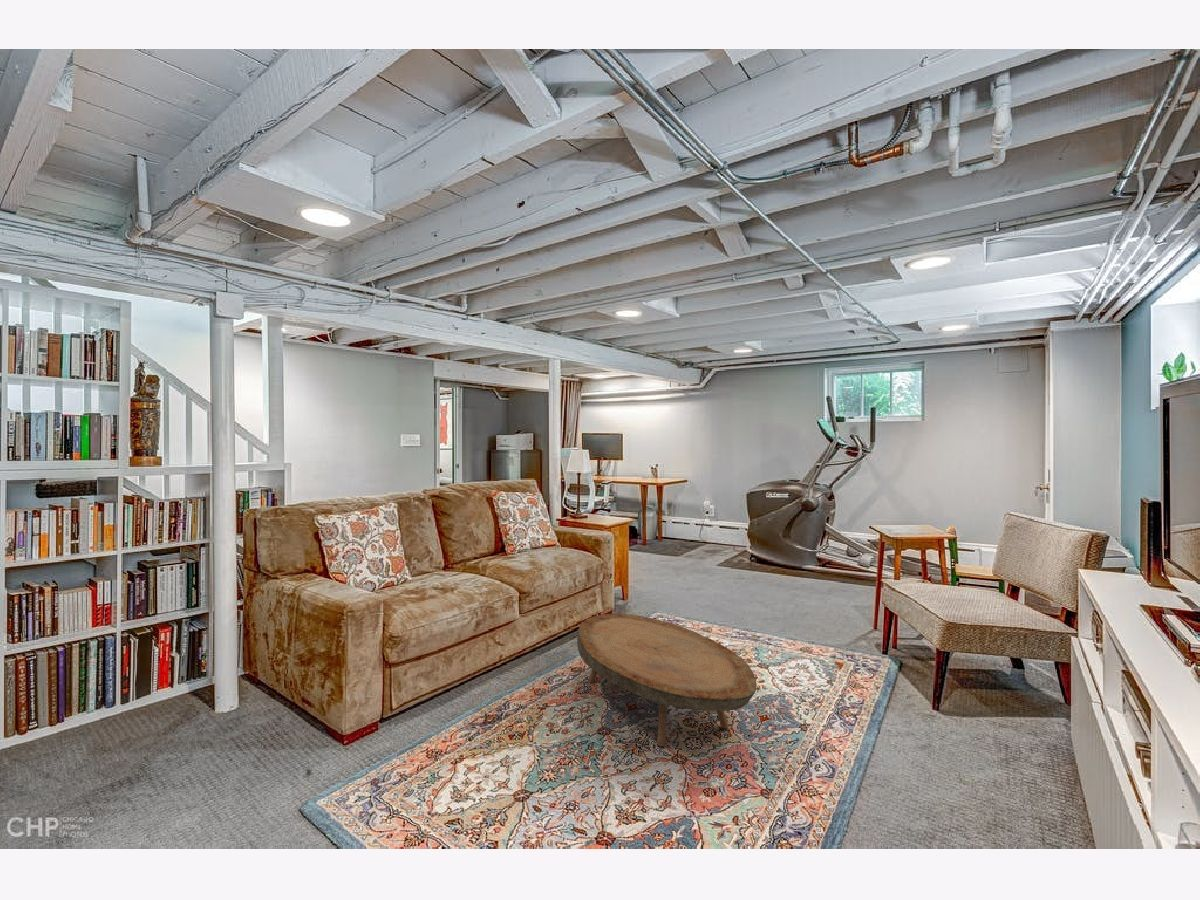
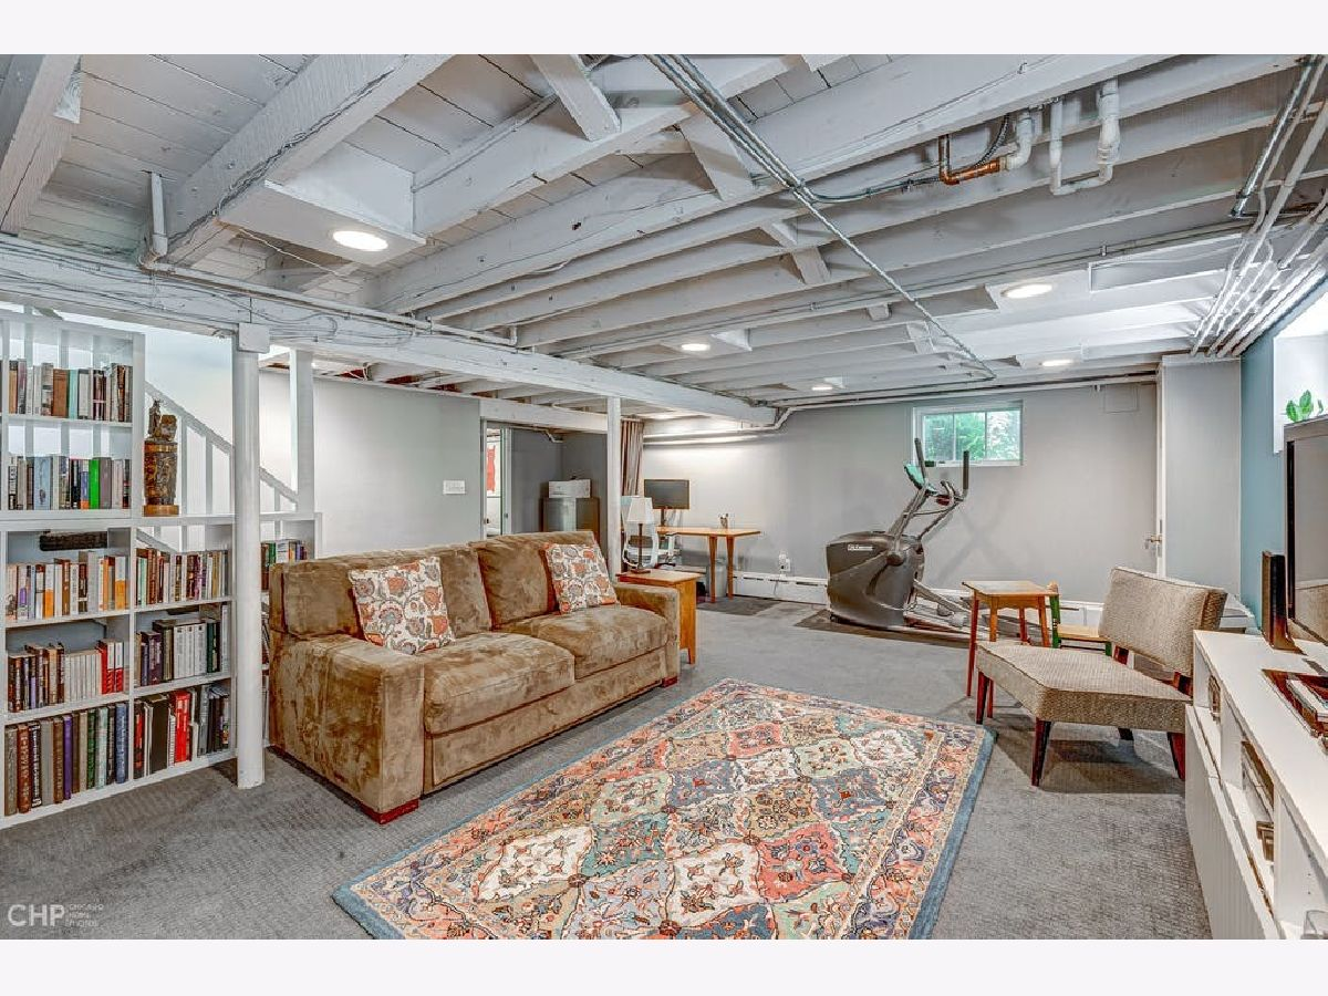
- coffee table (653, 675)
